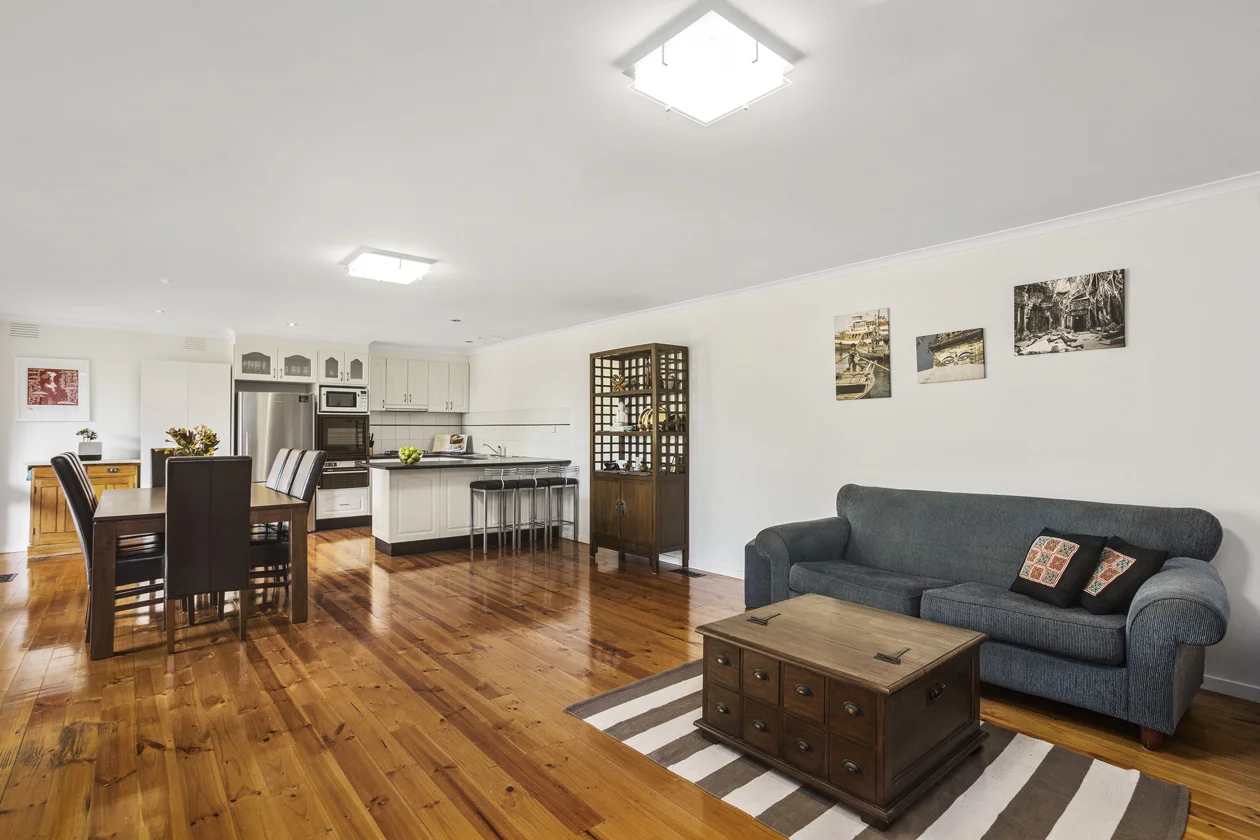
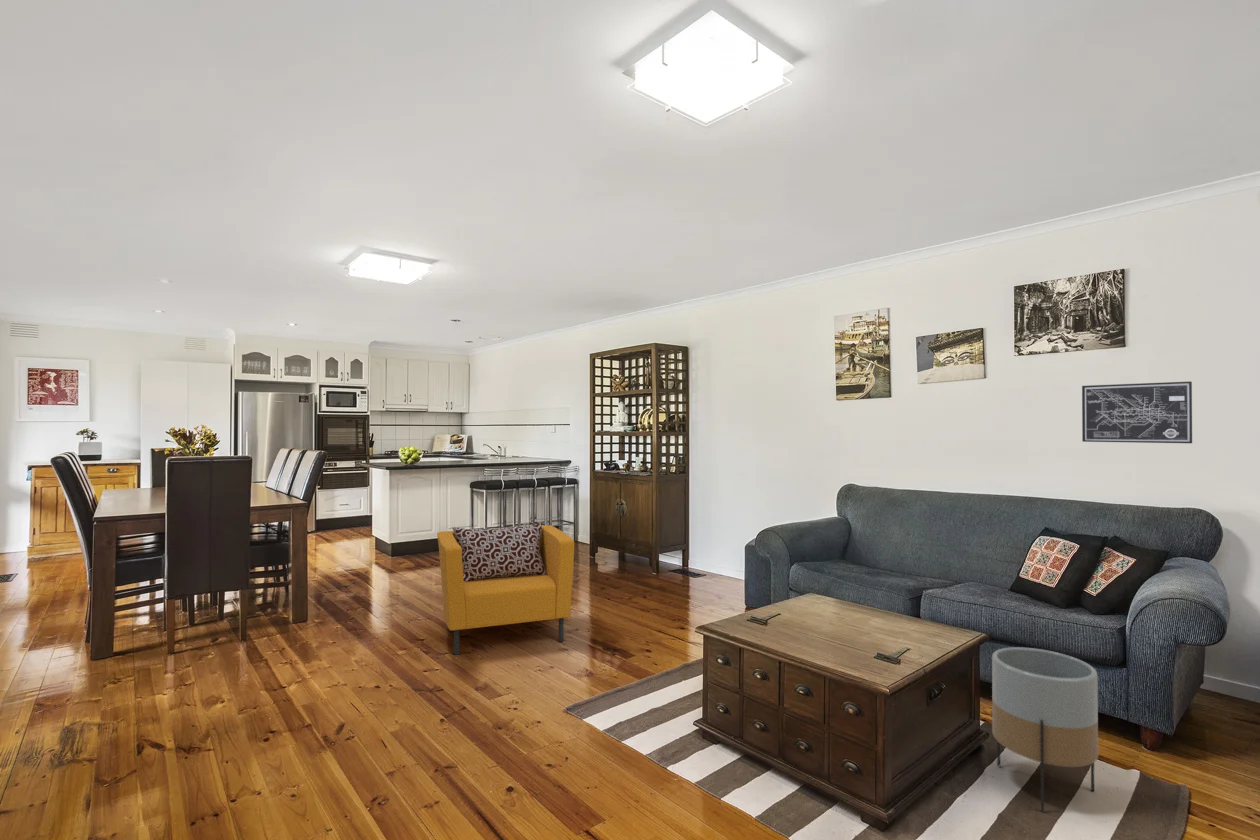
+ wall art (1134, 413)
+ planter (1041, 725)
+ armchair (503, 581)
